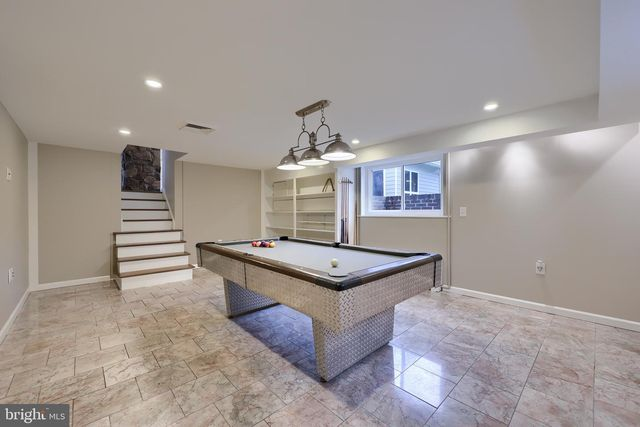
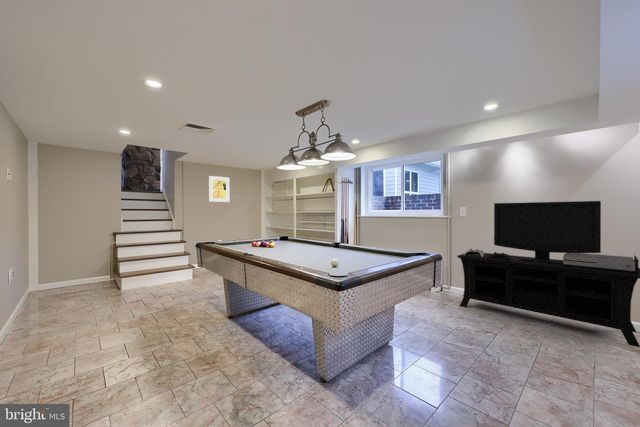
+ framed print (219, 189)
+ media console (536, 260)
